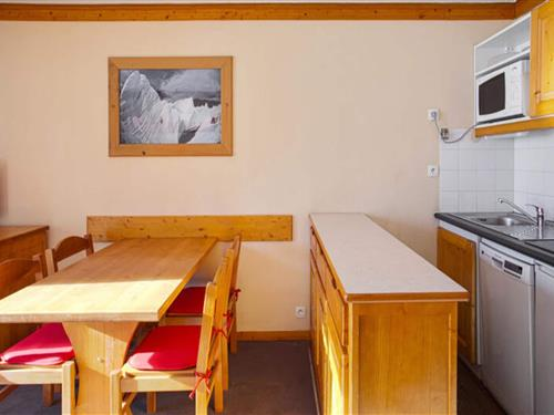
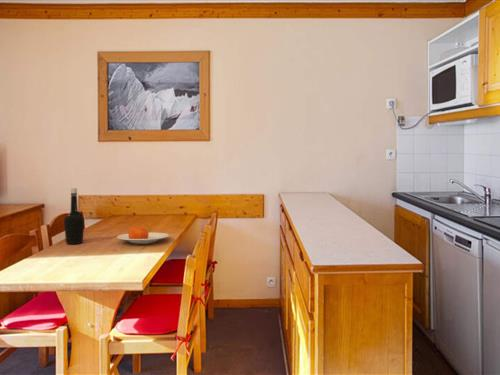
+ plate (143, 234)
+ bottle (74, 215)
